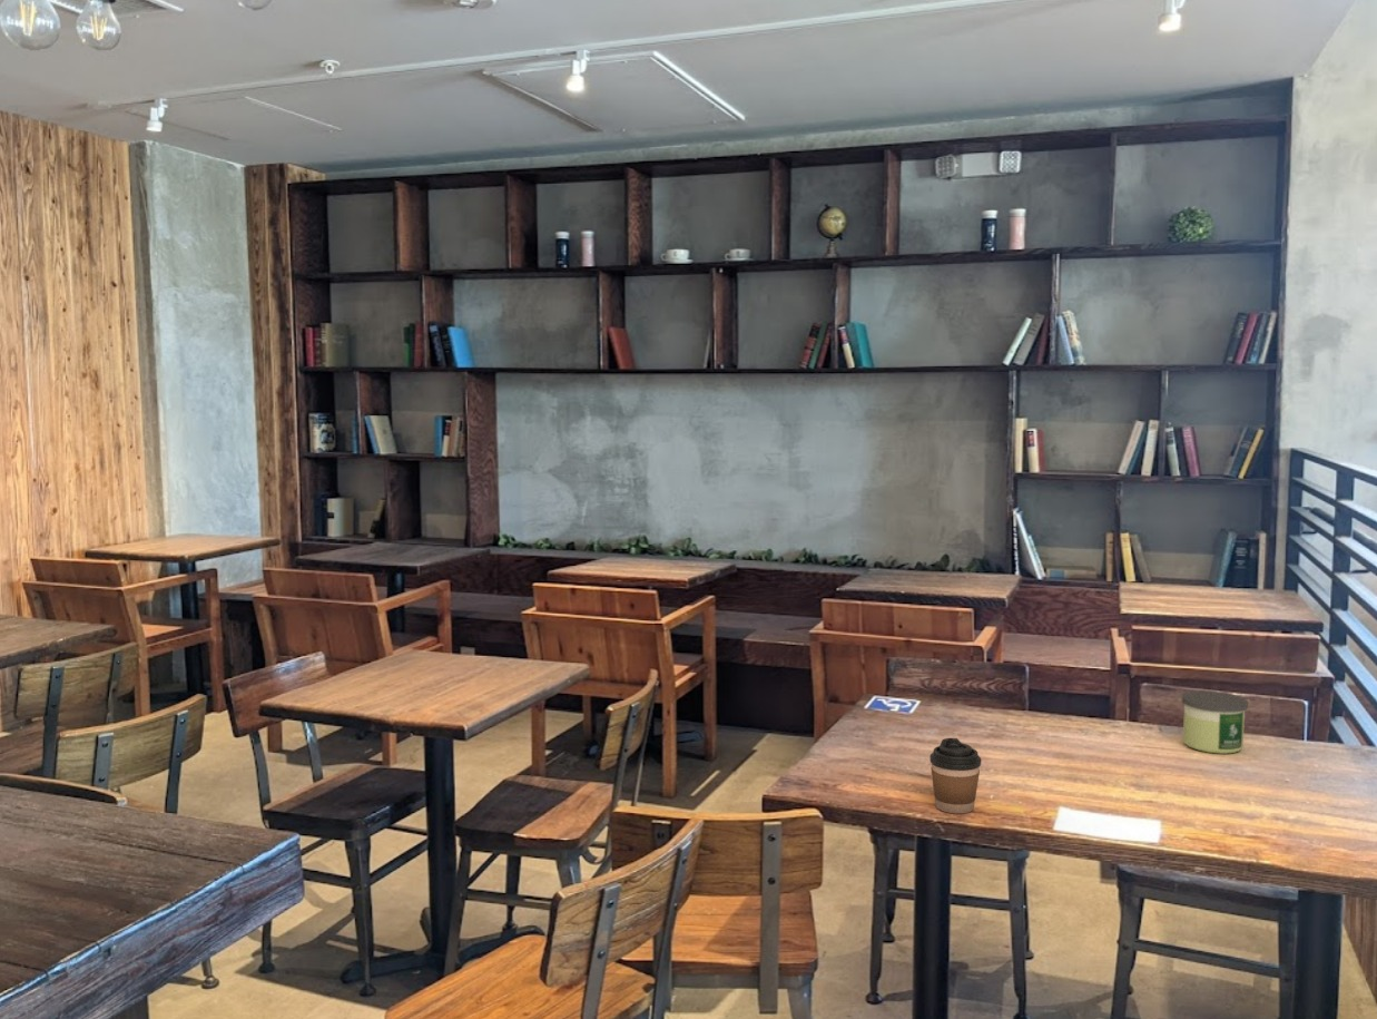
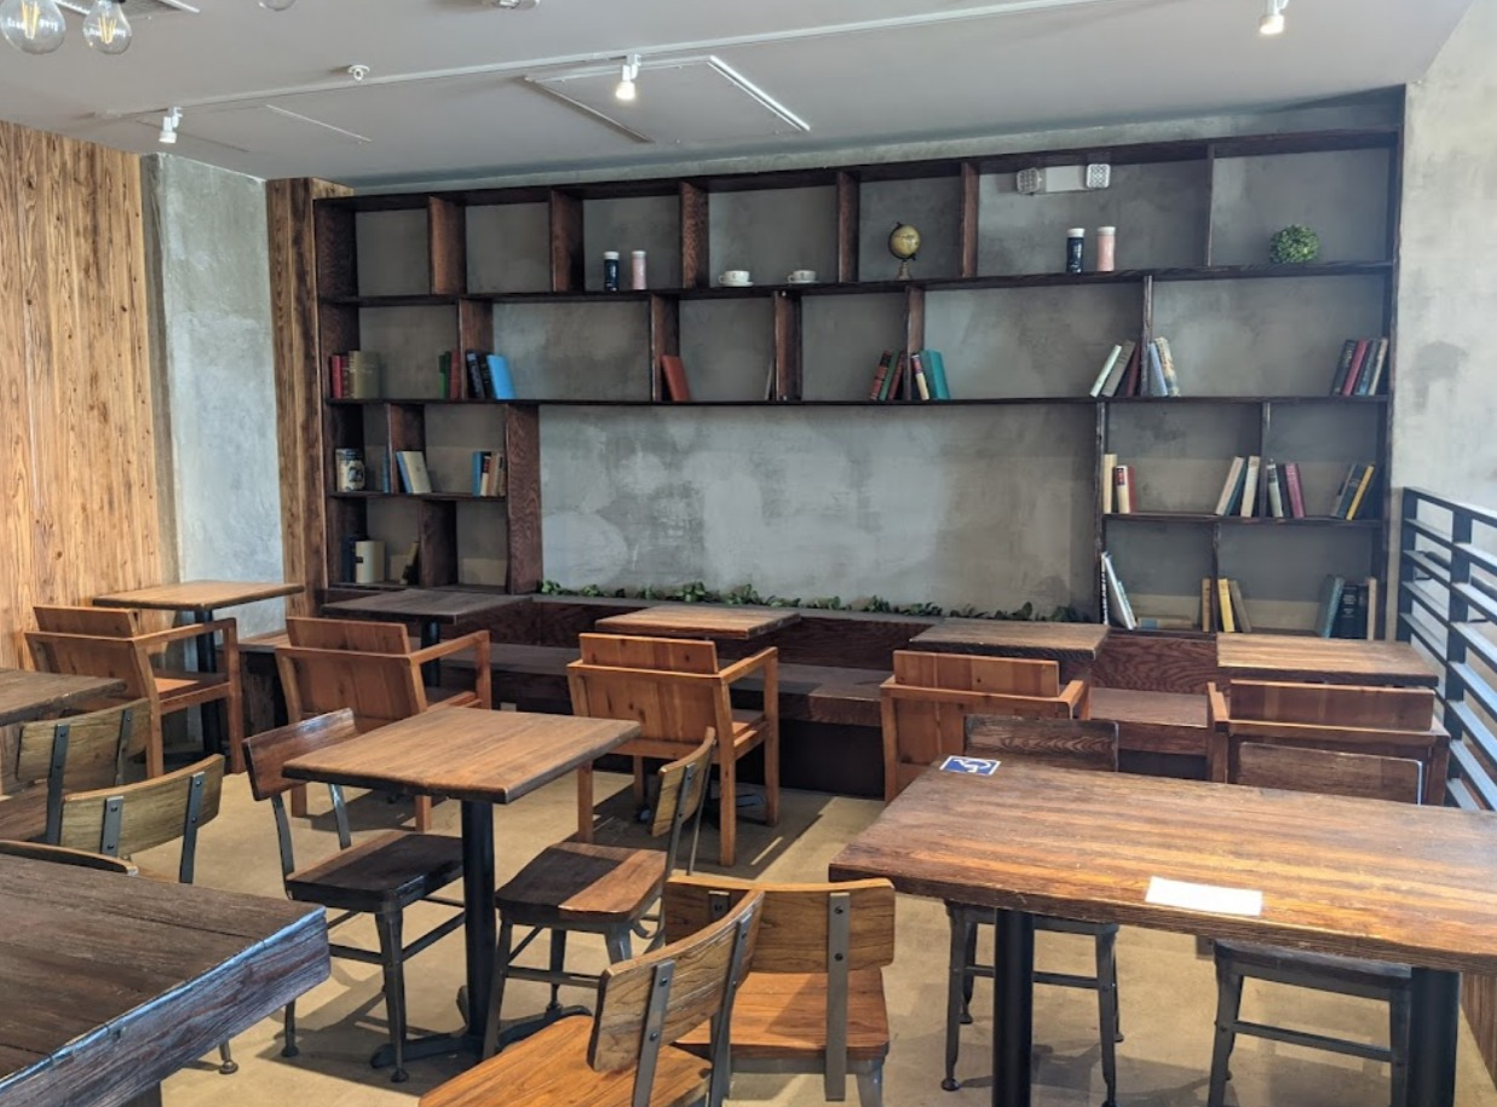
- candle (1213, 723)
- coffee cup (955, 774)
